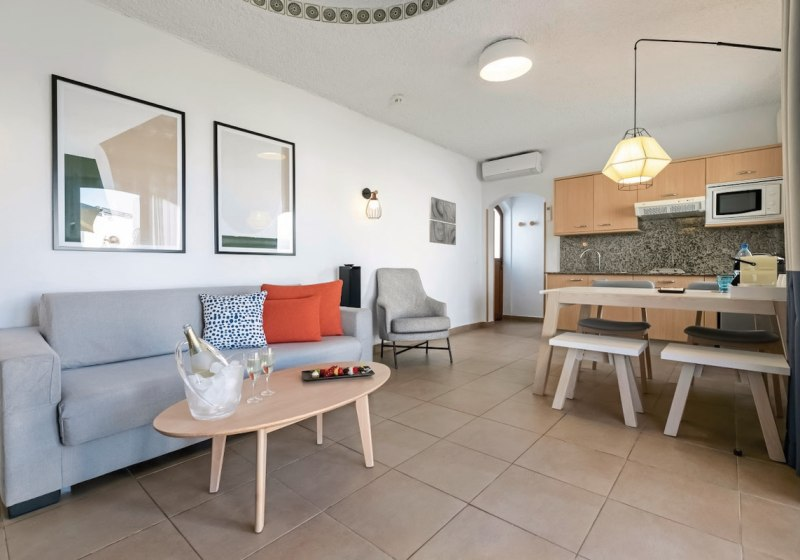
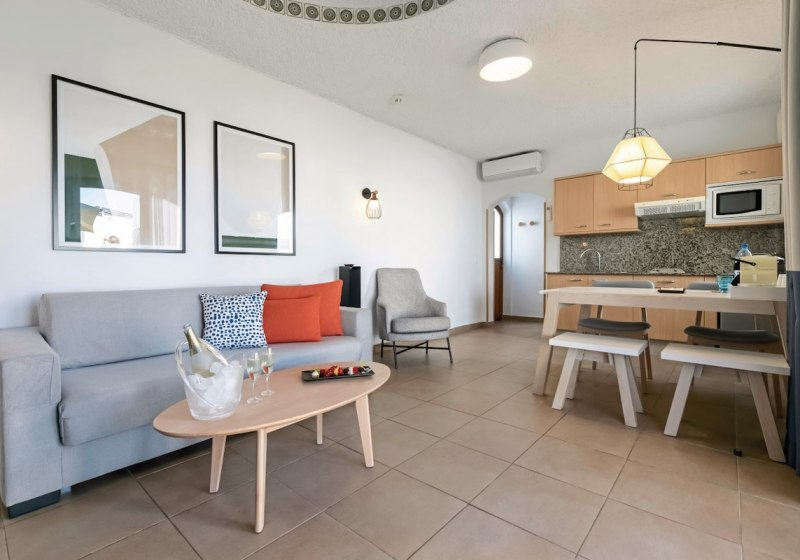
- wall art (443, 222)
